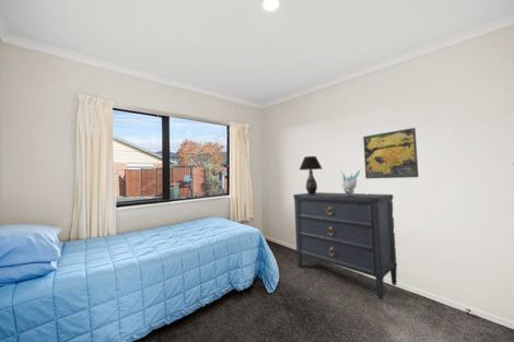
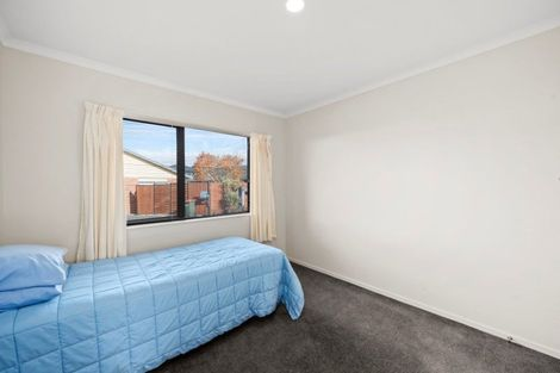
- table lamp (311, 175)
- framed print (388, 155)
- dresser (340, 235)
- decorative sculpture (348, 182)
